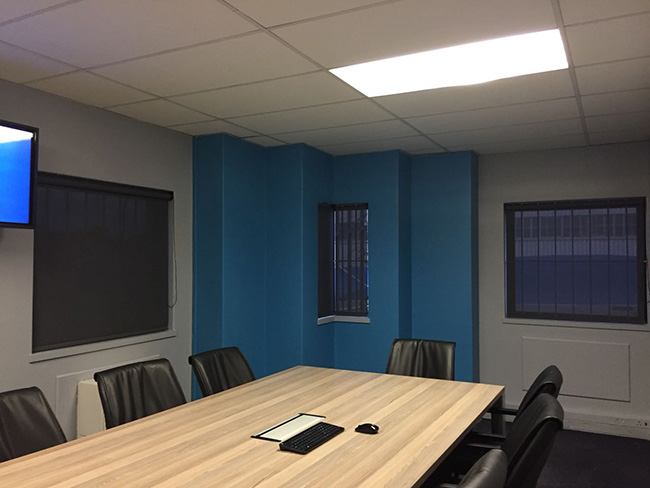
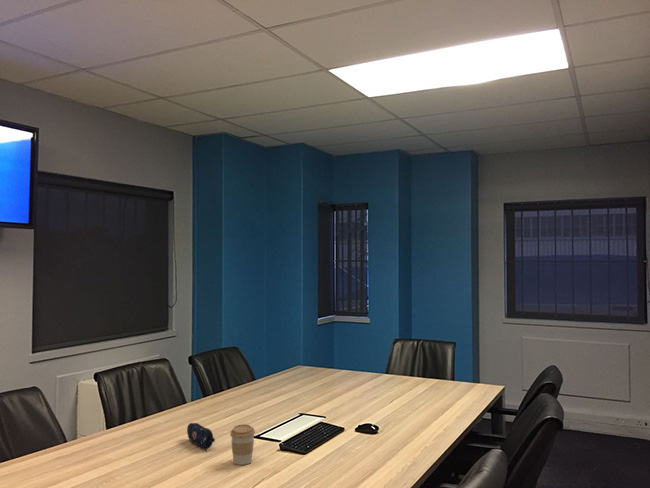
+ coffee cup (242, 444)
+ pencil case (199, 435)
